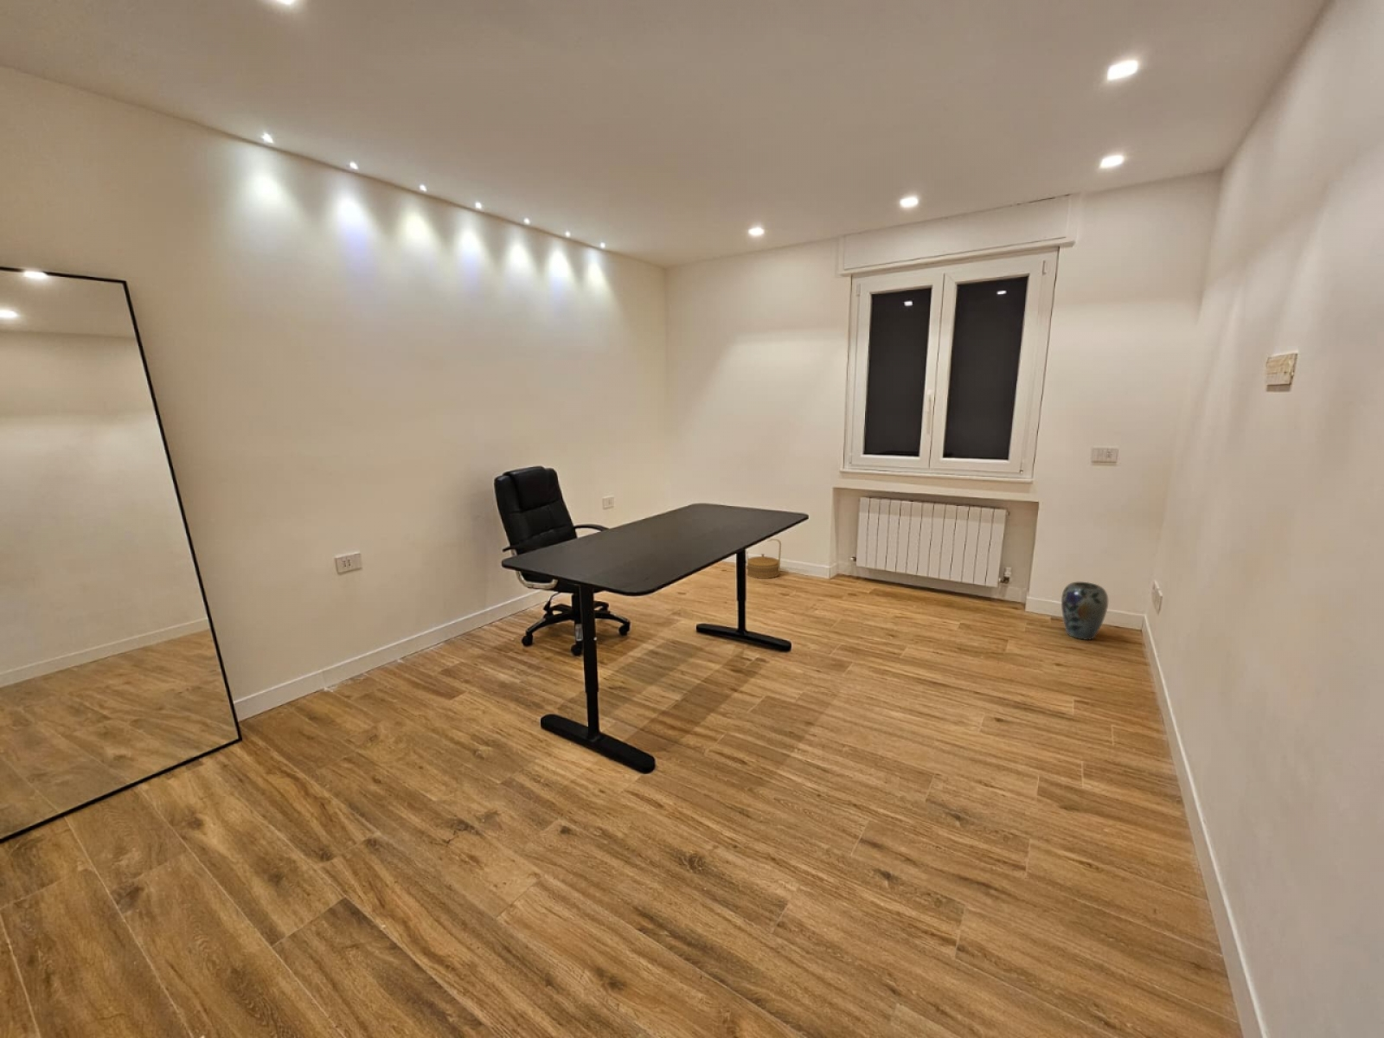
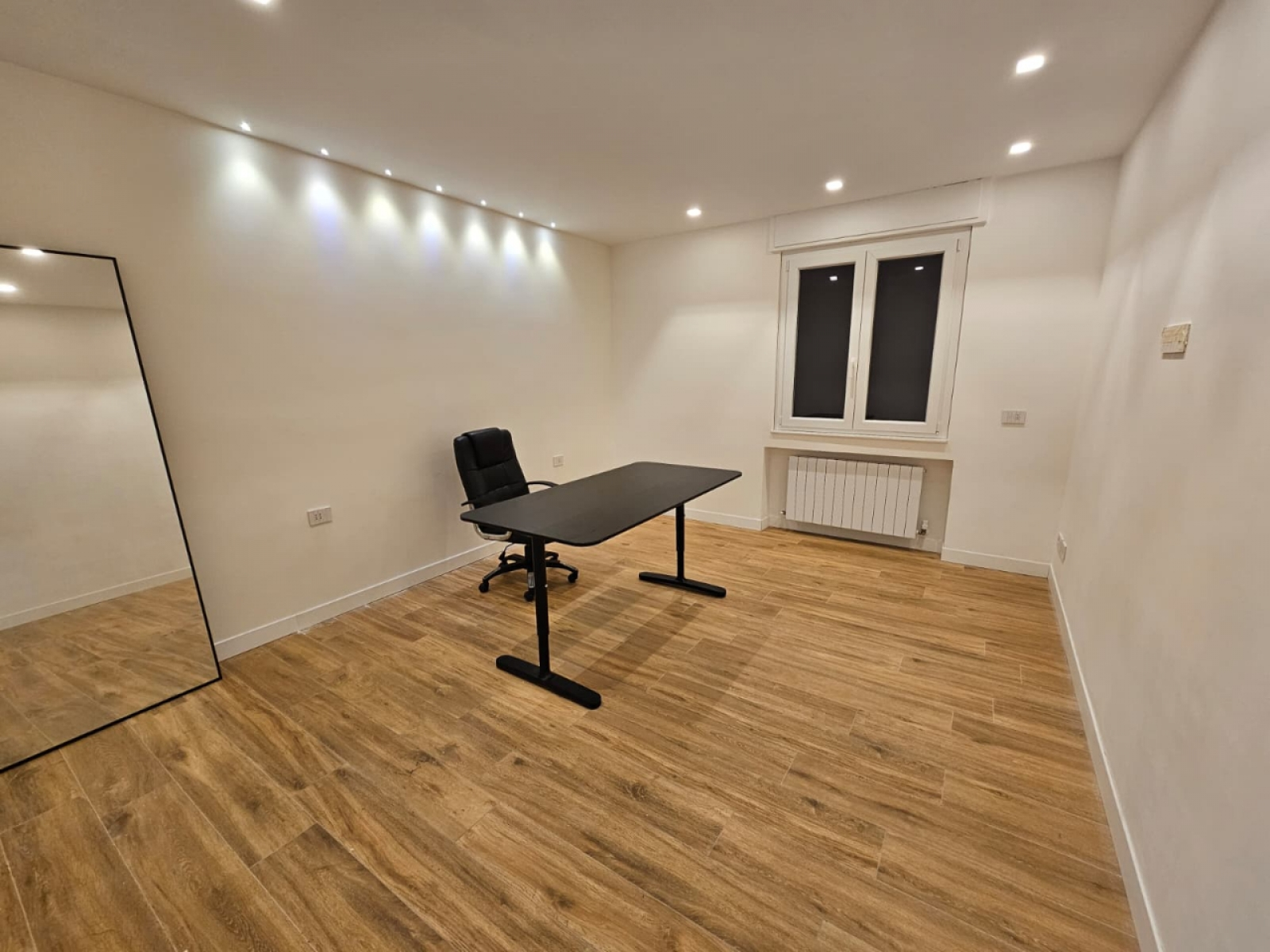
- basket (763, 555)
- vase (1083, 609)
